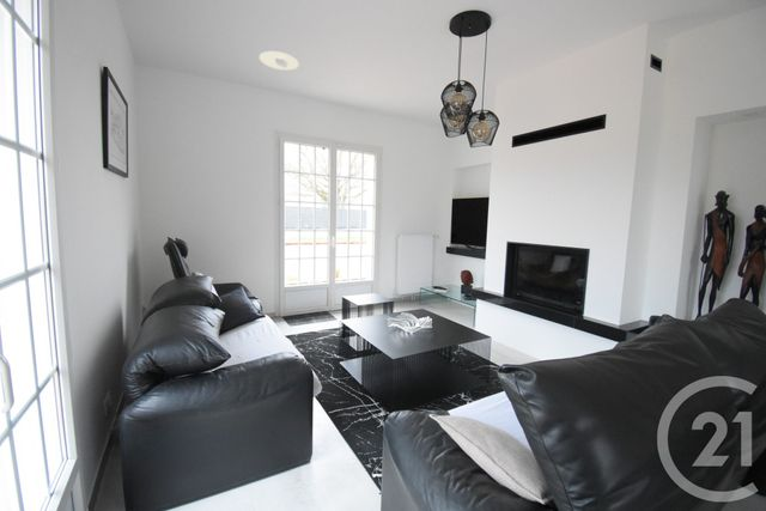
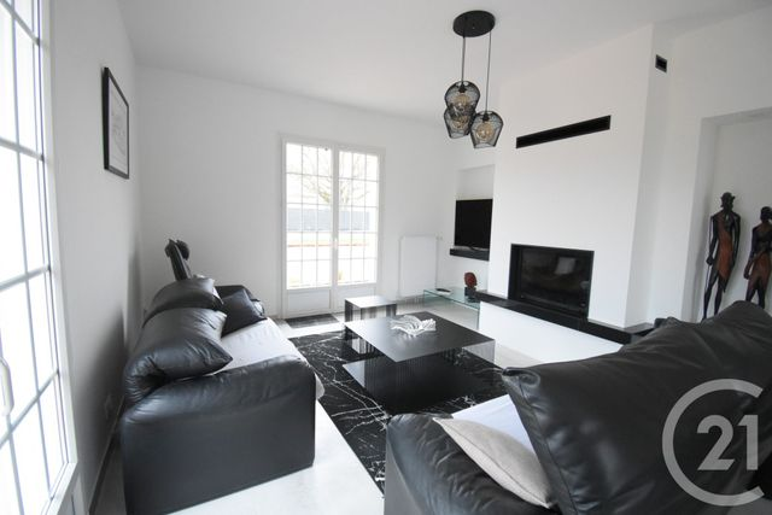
- recessed light (279, 59)
